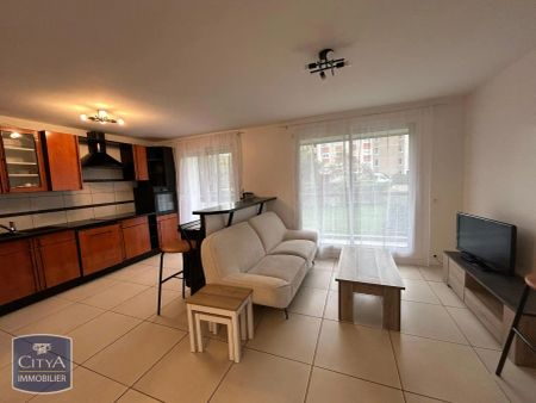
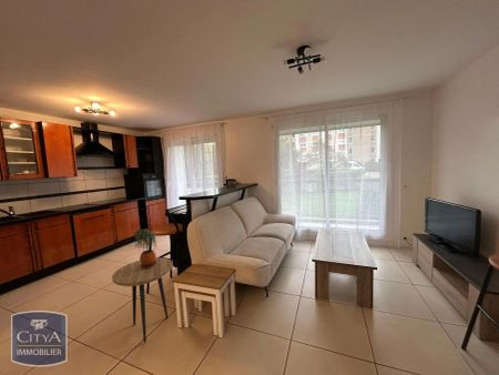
+ side table (144, 298)
+ potted plant (146, 246)
